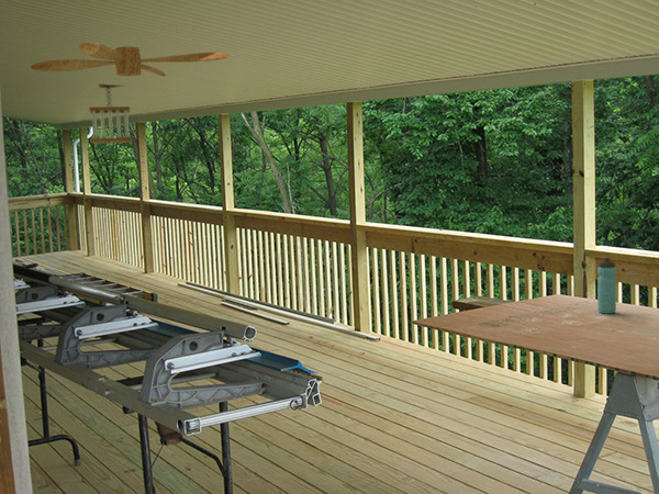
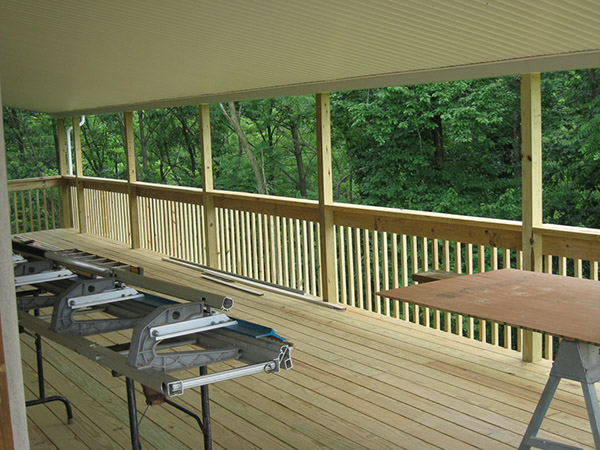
- ceiling fan (127, 61)
- wind chime (110, 113)
- water bottle (606, 284)
